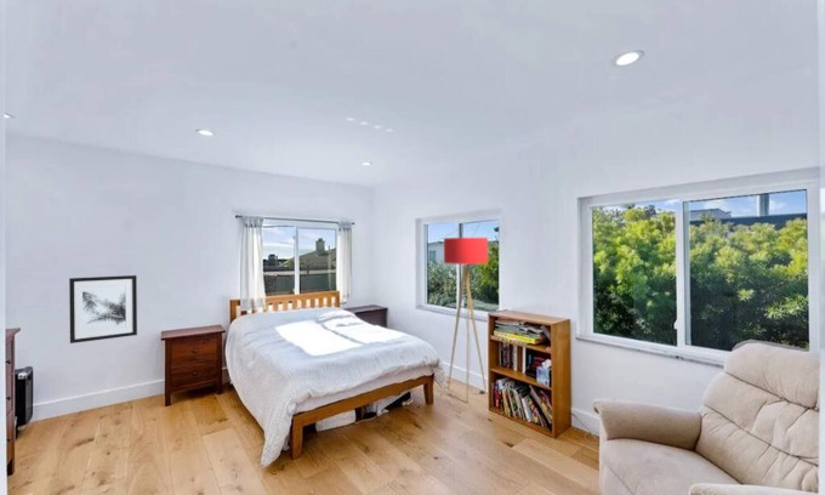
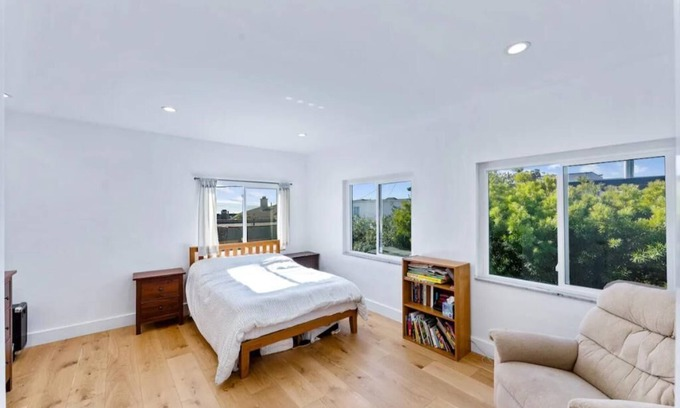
- floor lamp (465, 315)
- wall art (104, 307)
